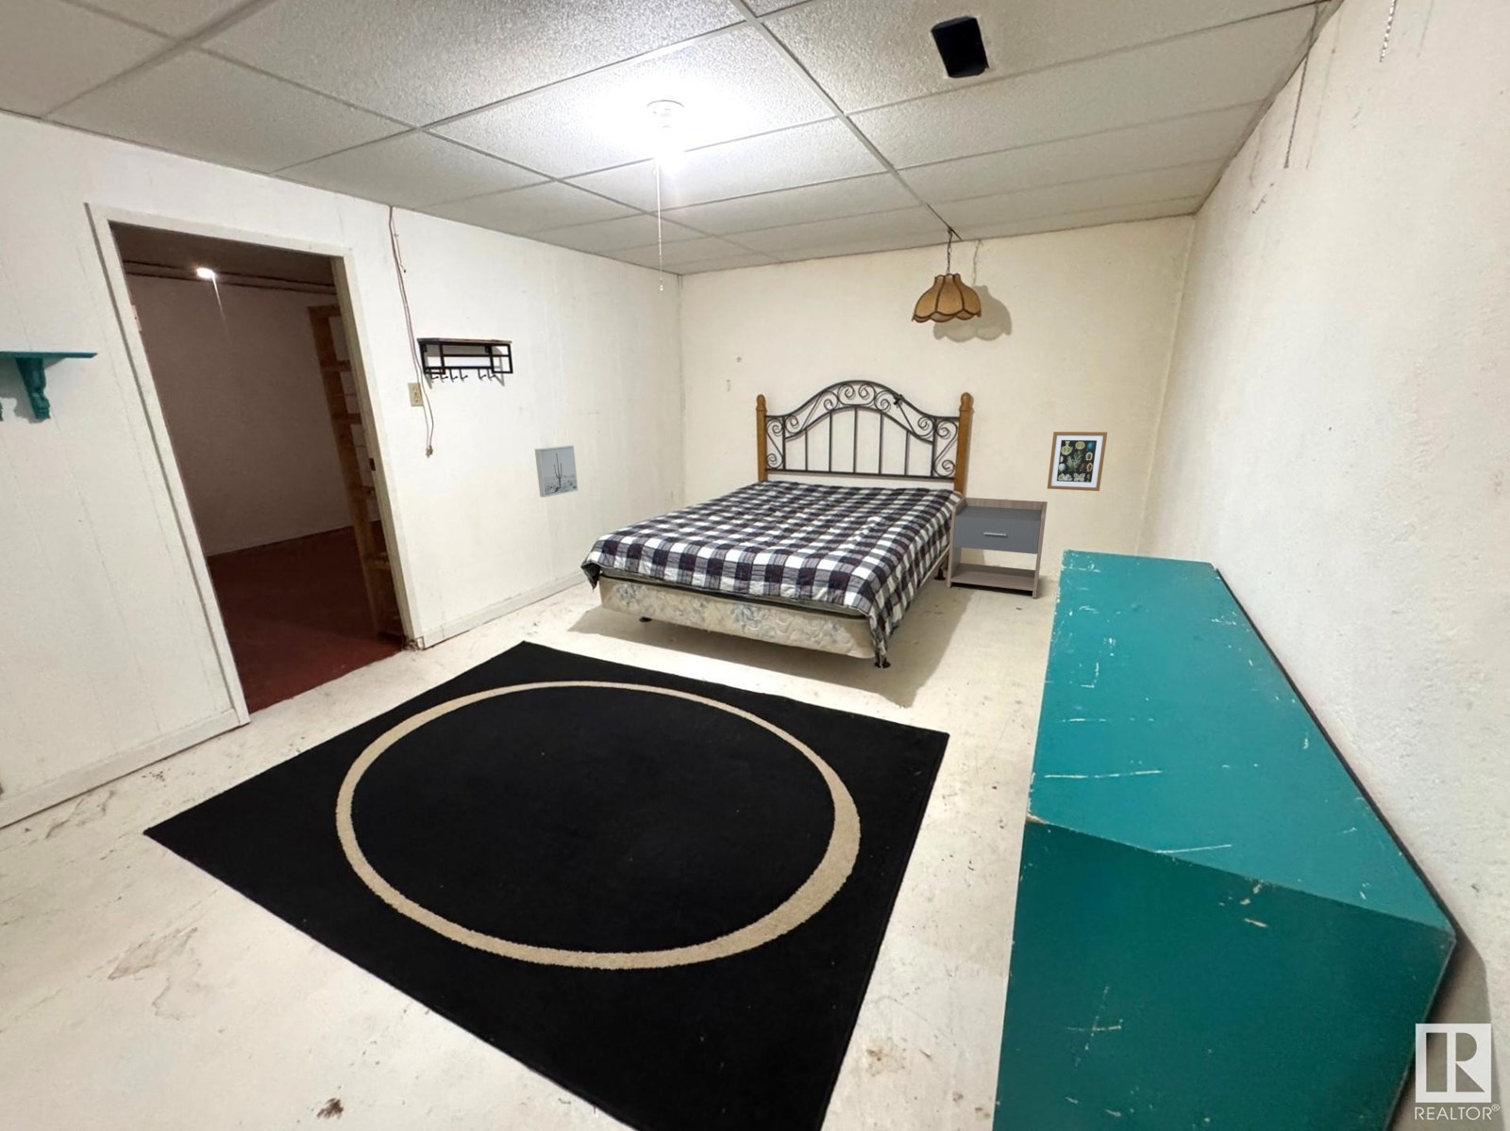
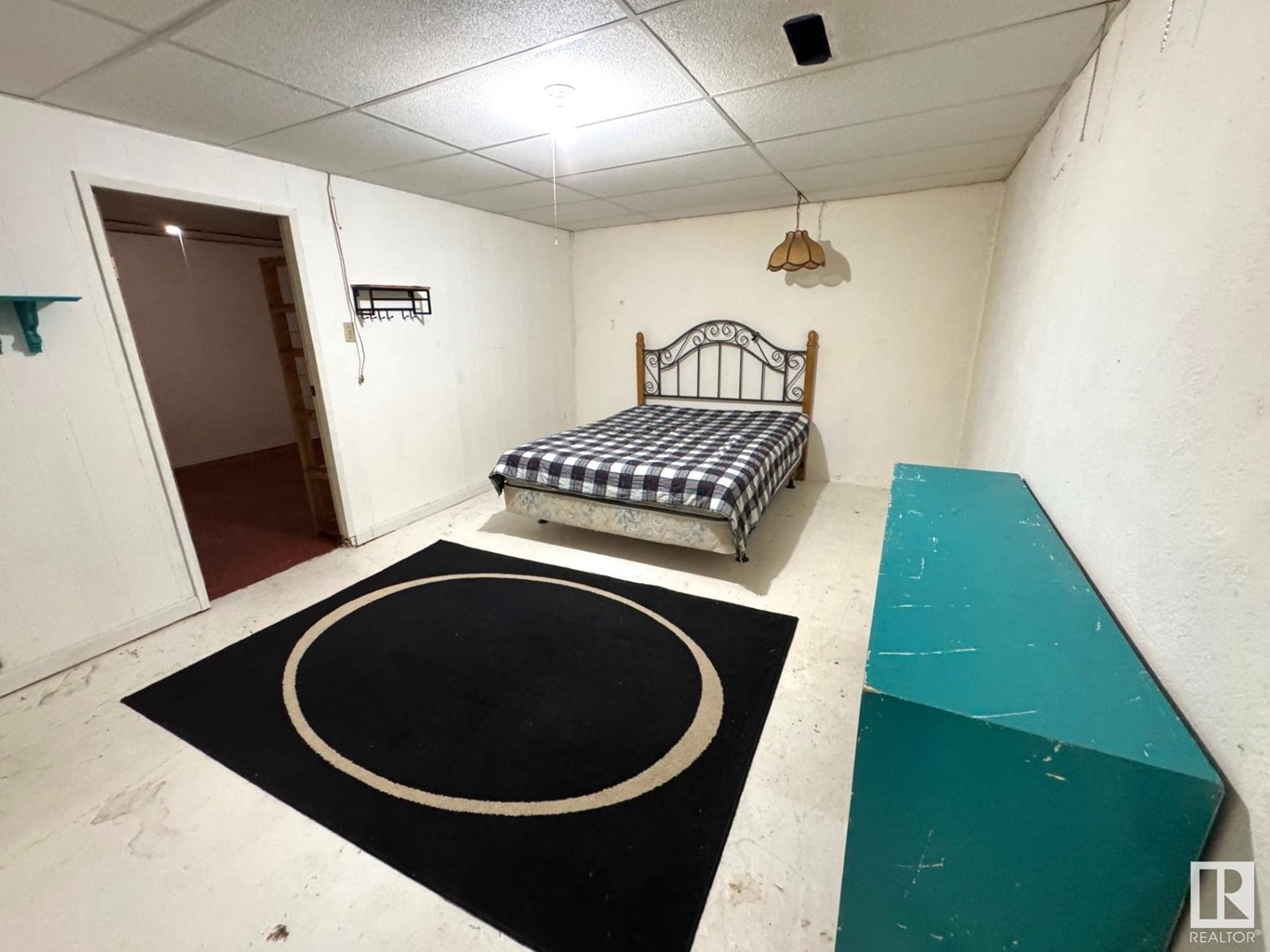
- wall art (556, 470)
- wall art (1076, 461)
- nightstand (996, 545)
